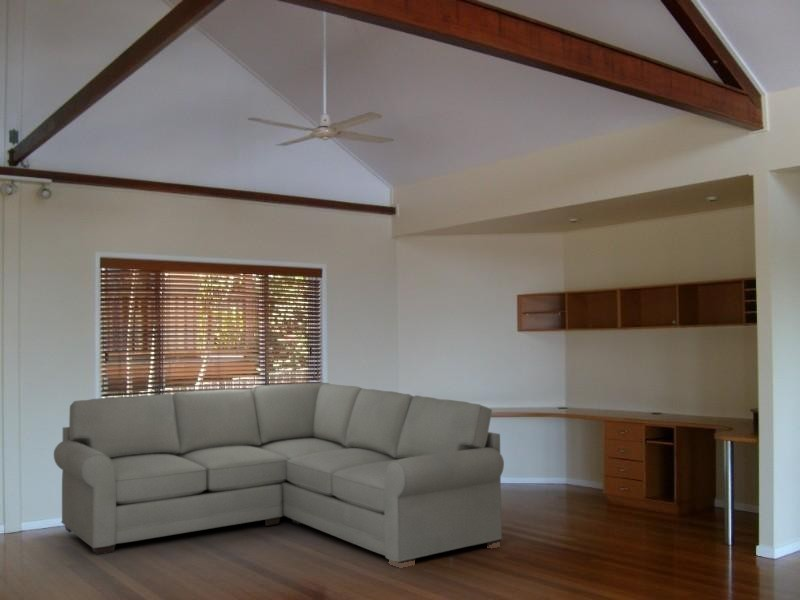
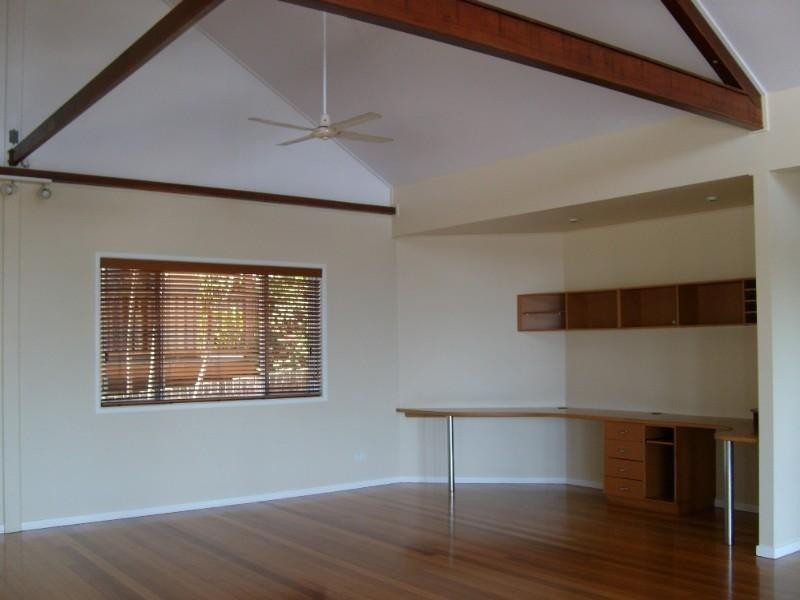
- sofa (268, 468)
